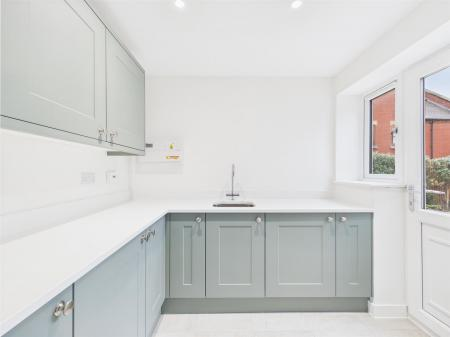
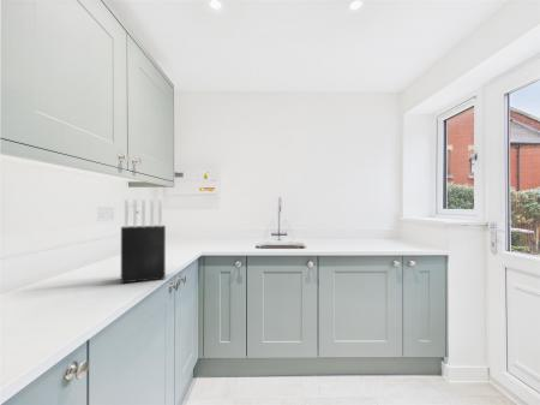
+ knife block (143, 238)
